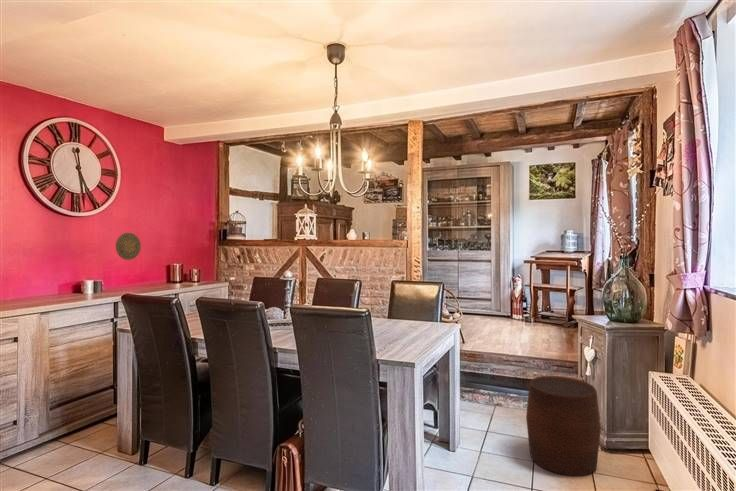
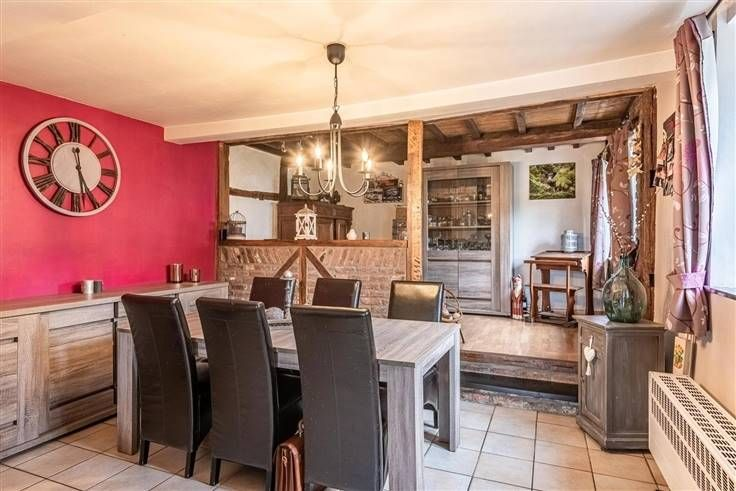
- stool (562, 422)
- decorative plate (129, 246)
